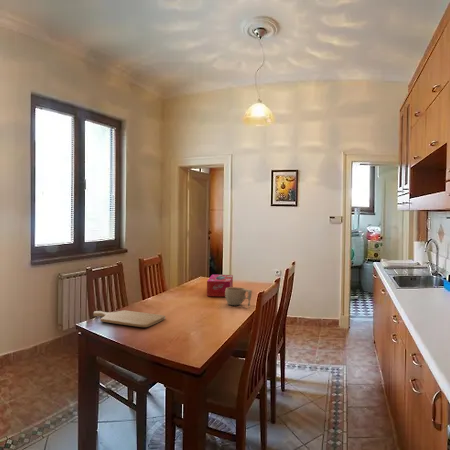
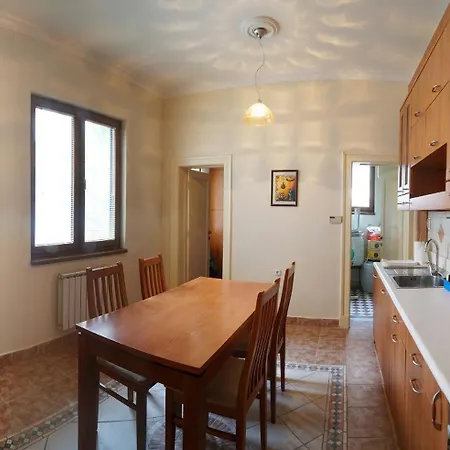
- cup (238, 296)
- tissue box (220, 284)
- chopping board (124, 317)
